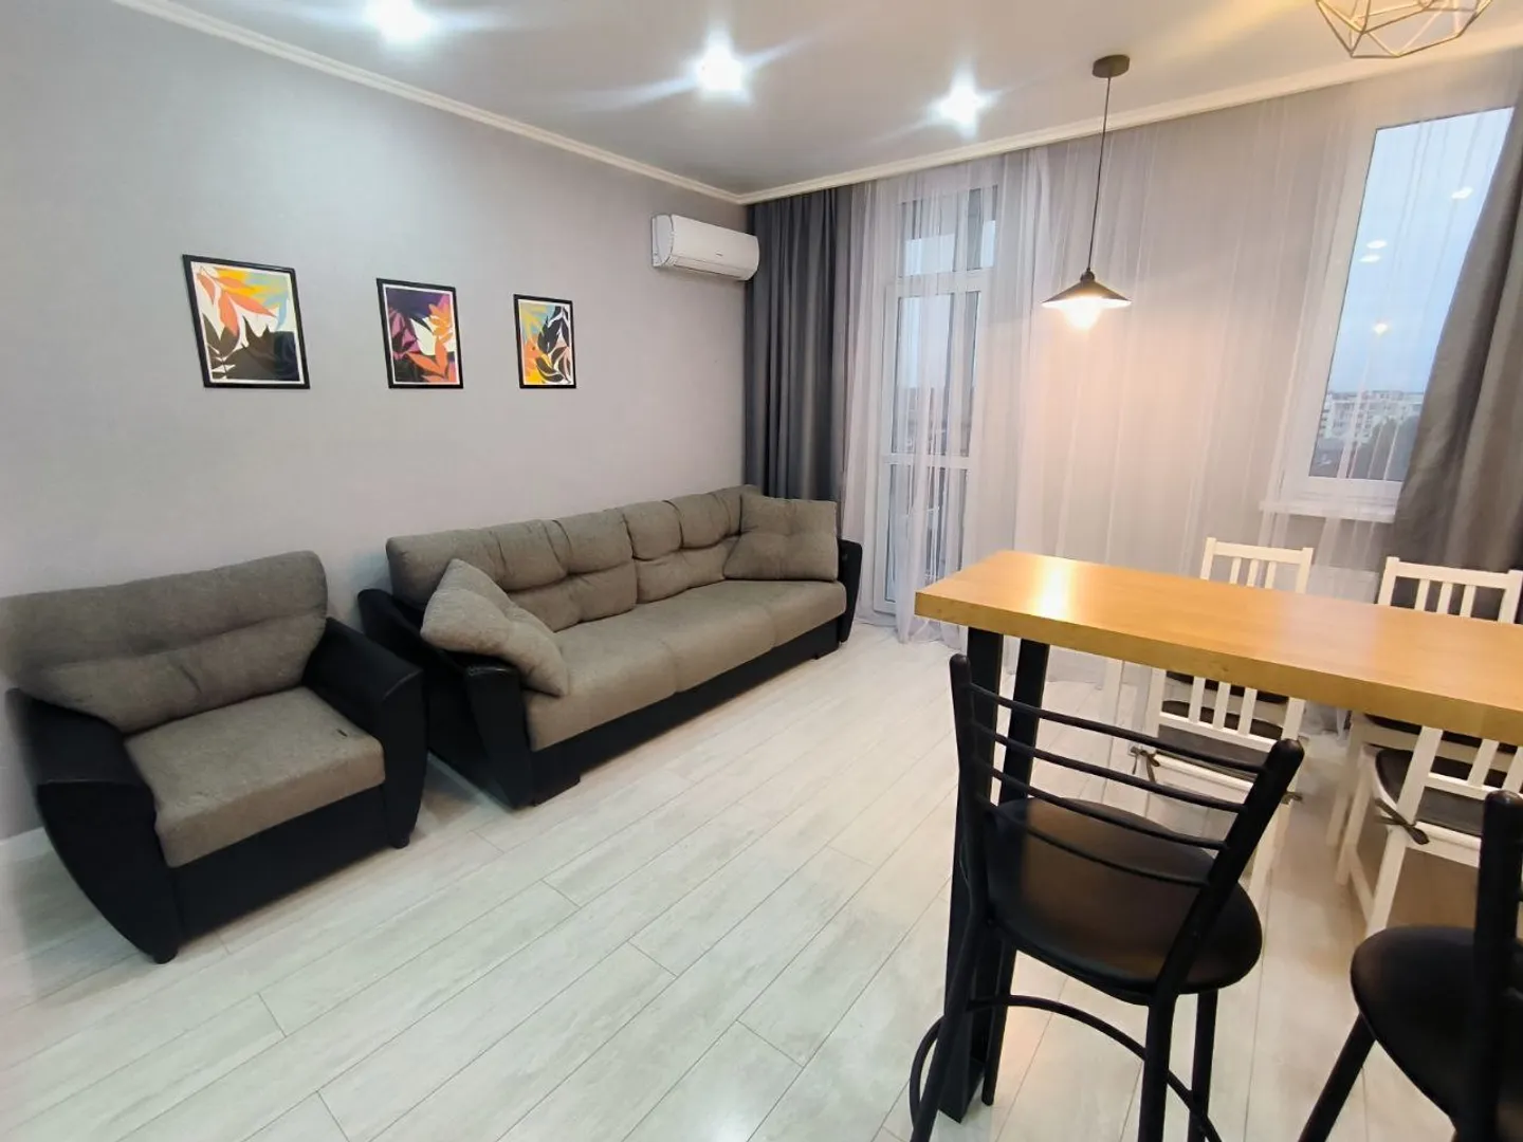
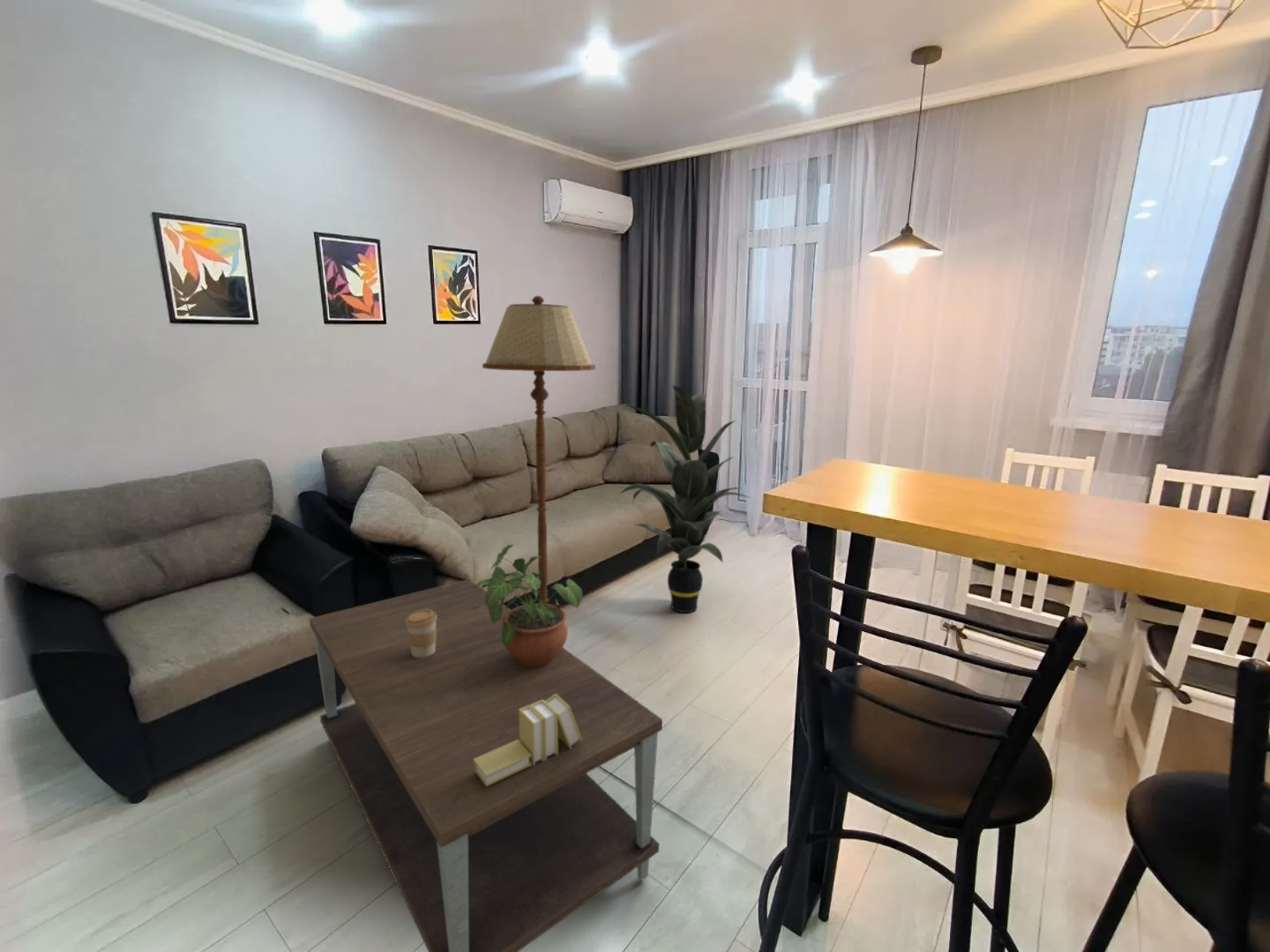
+ potted plant (524, 602)
+ indoor plant (678, 501)
+ floor lamp (542, 490)
+ books (529, 734)
+ coffee table (463, 732)
+ coffee cup (422, 632)
